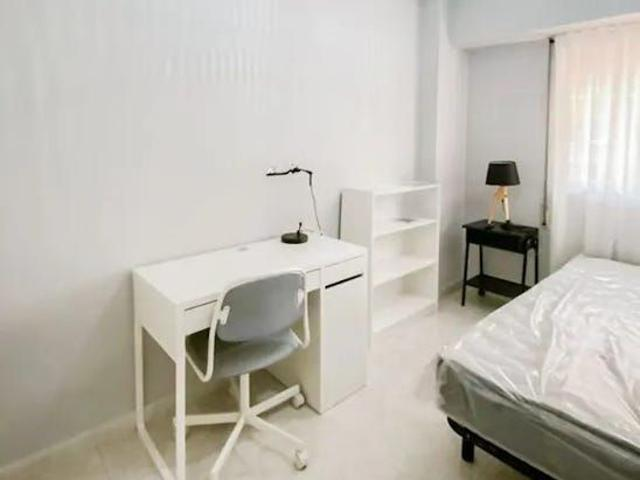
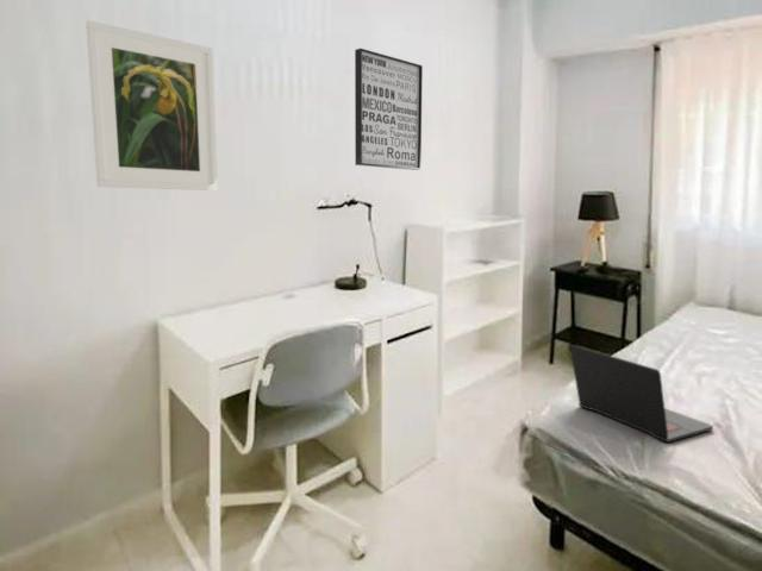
+ wall art (389, 113)
+ laptop (638, 384)
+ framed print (157, 113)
